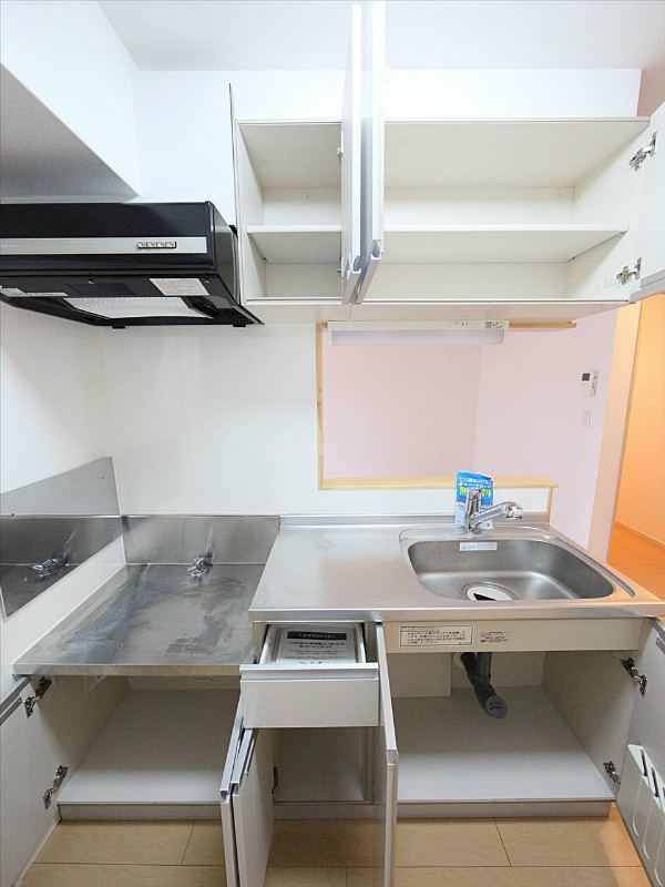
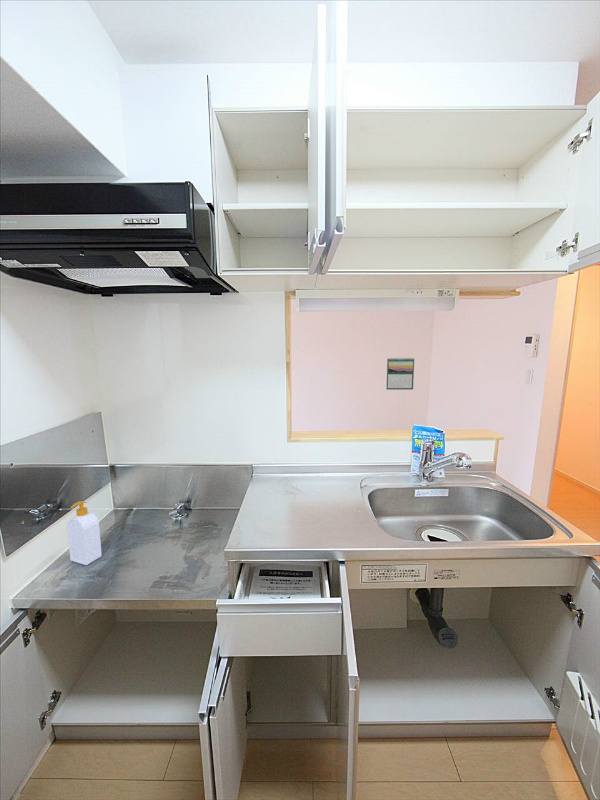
+ calendar (400, 373)
+ soap bottle (82, 531)
